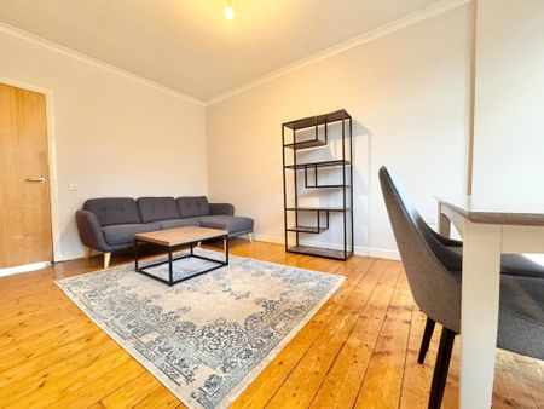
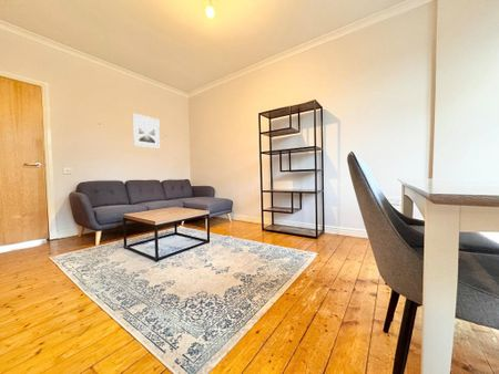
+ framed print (146, 132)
